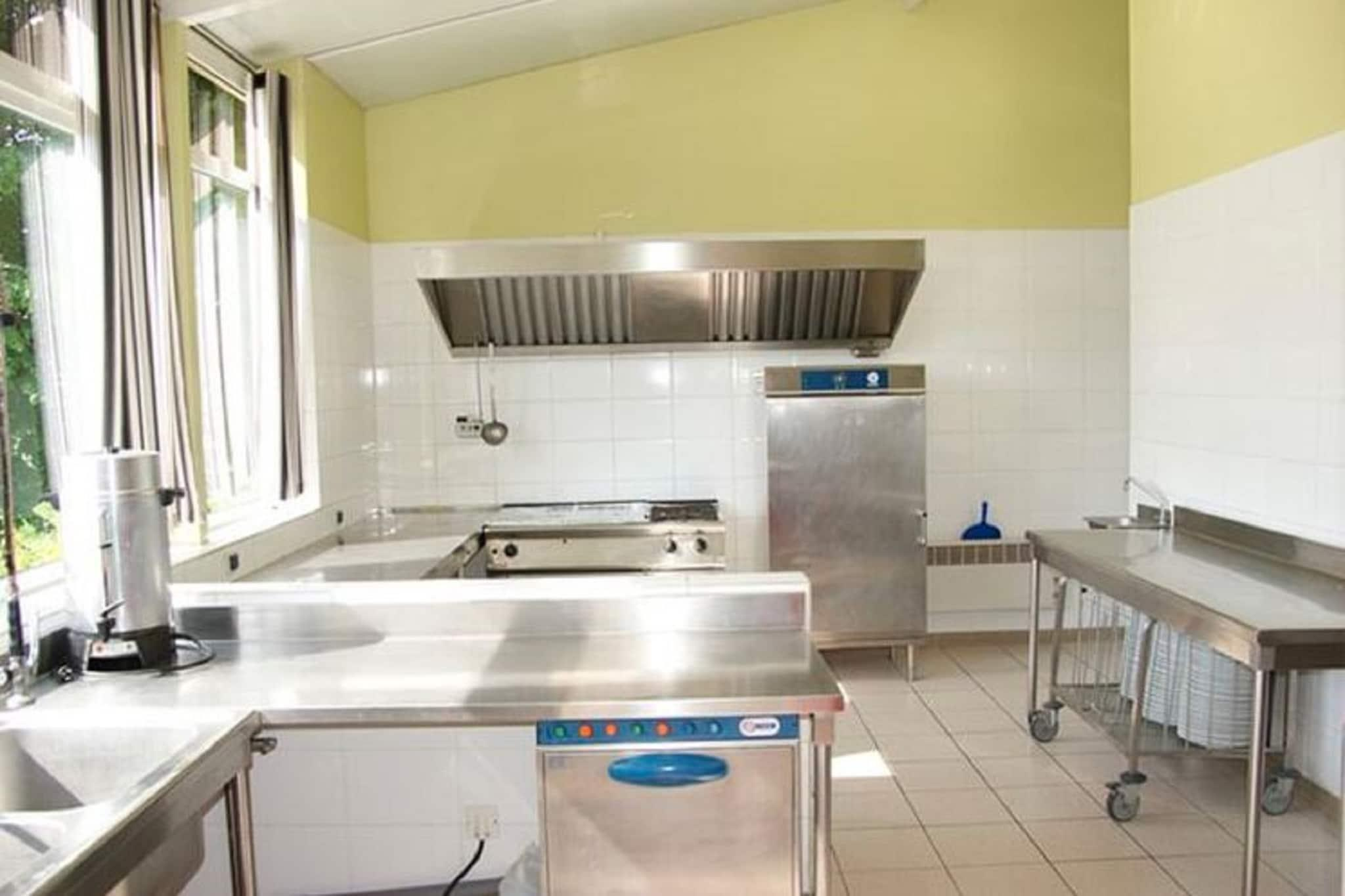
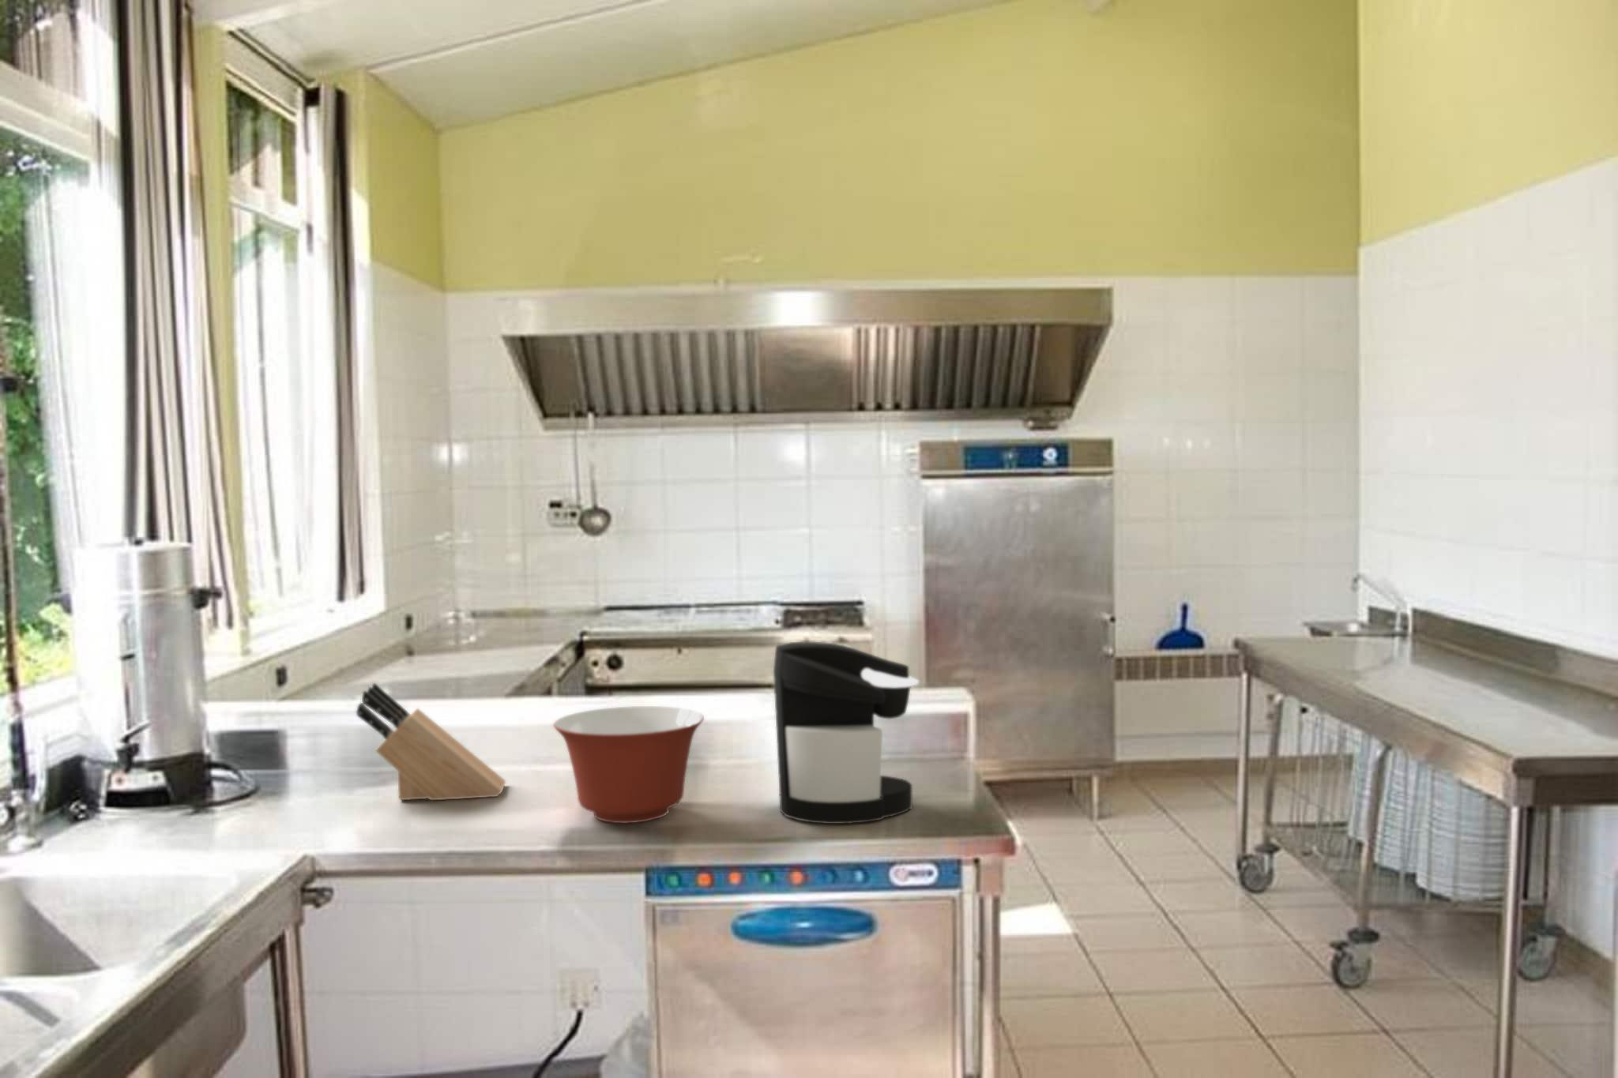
+ mixing bowl (630, 766)
+ knife block (431, 739)
+ coffee maker (847, 724)
